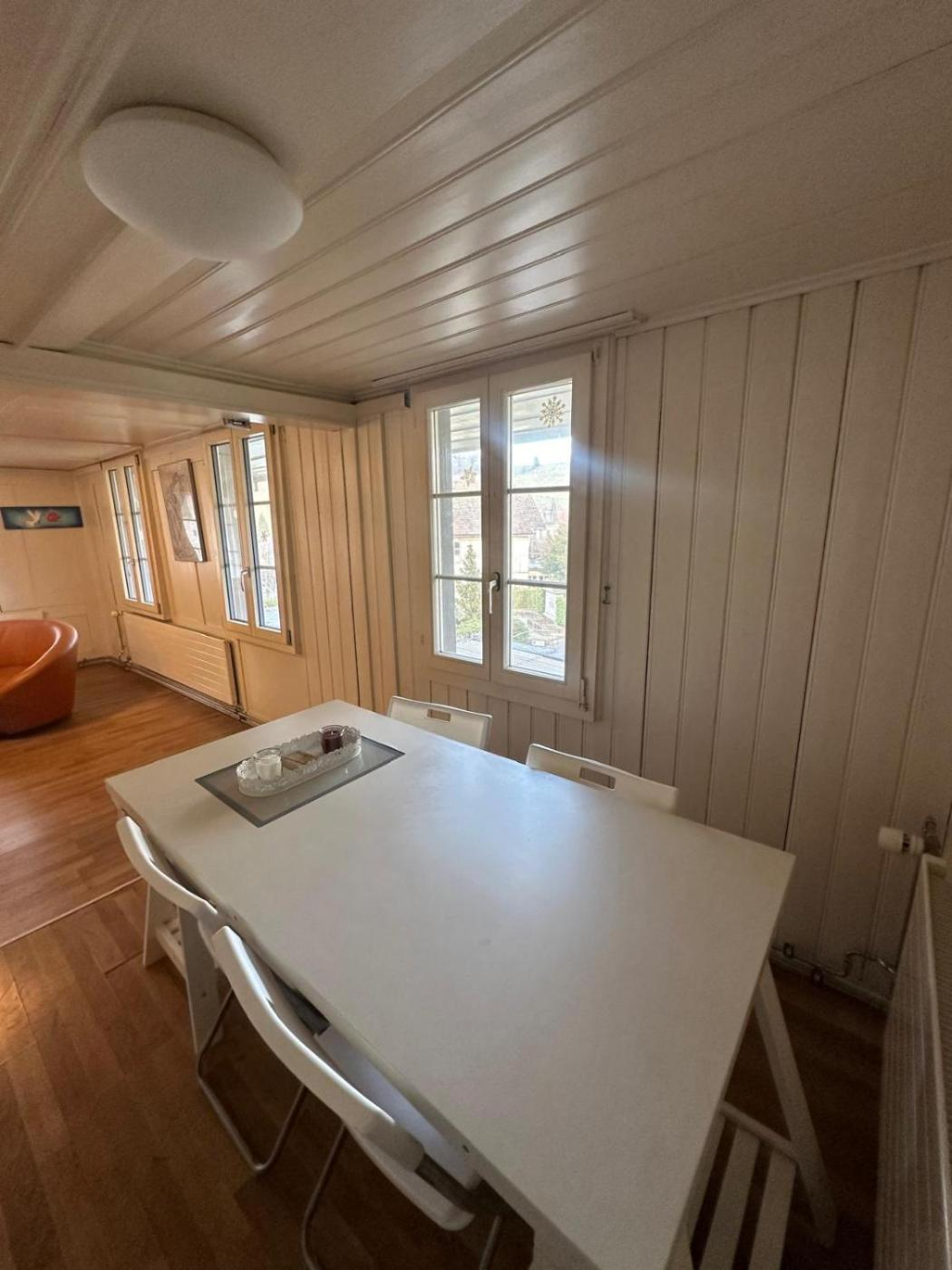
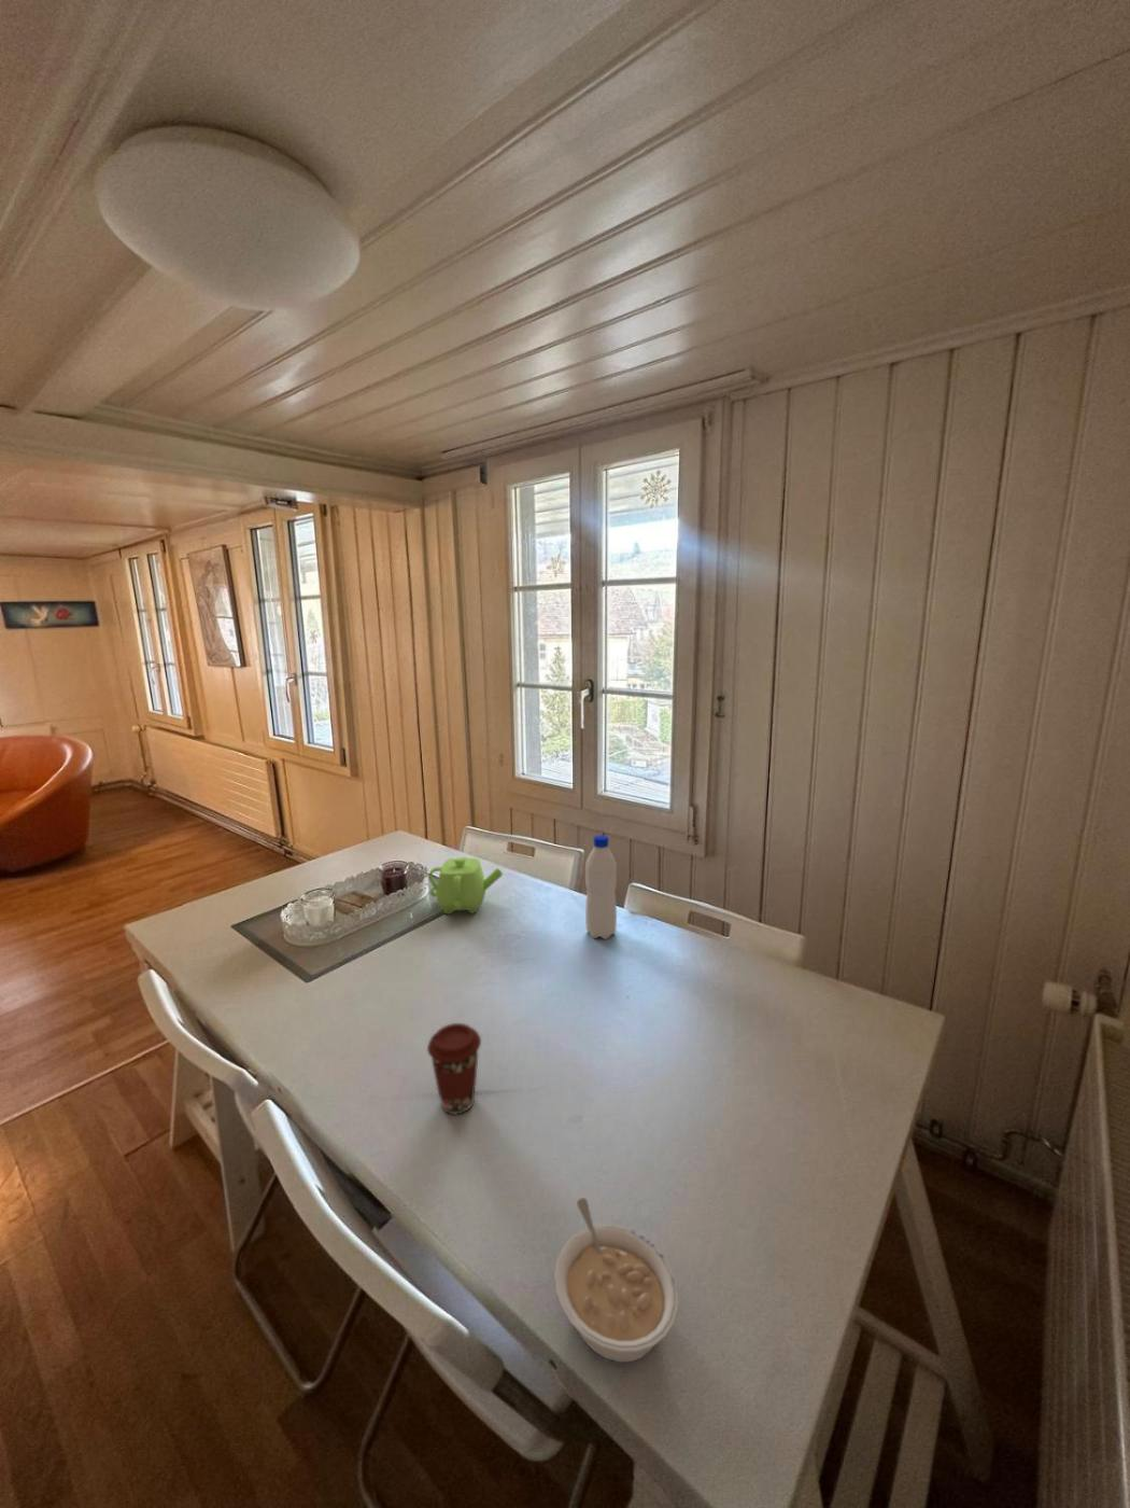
+ legume (610, 1292)
+ coffeepot (466, 882)
+ water bottle (601, 886)
+ coffee cup (456, 1069)
